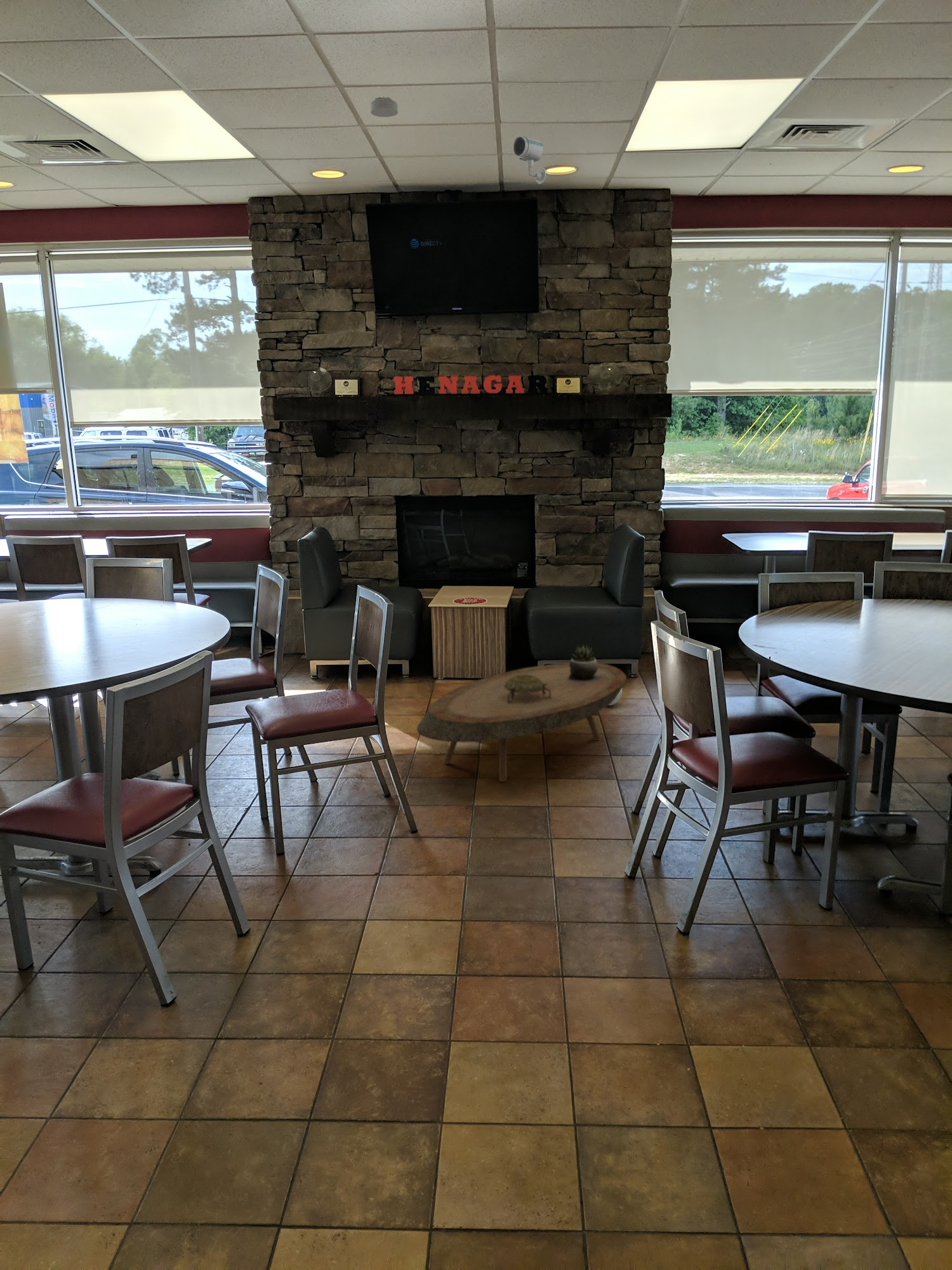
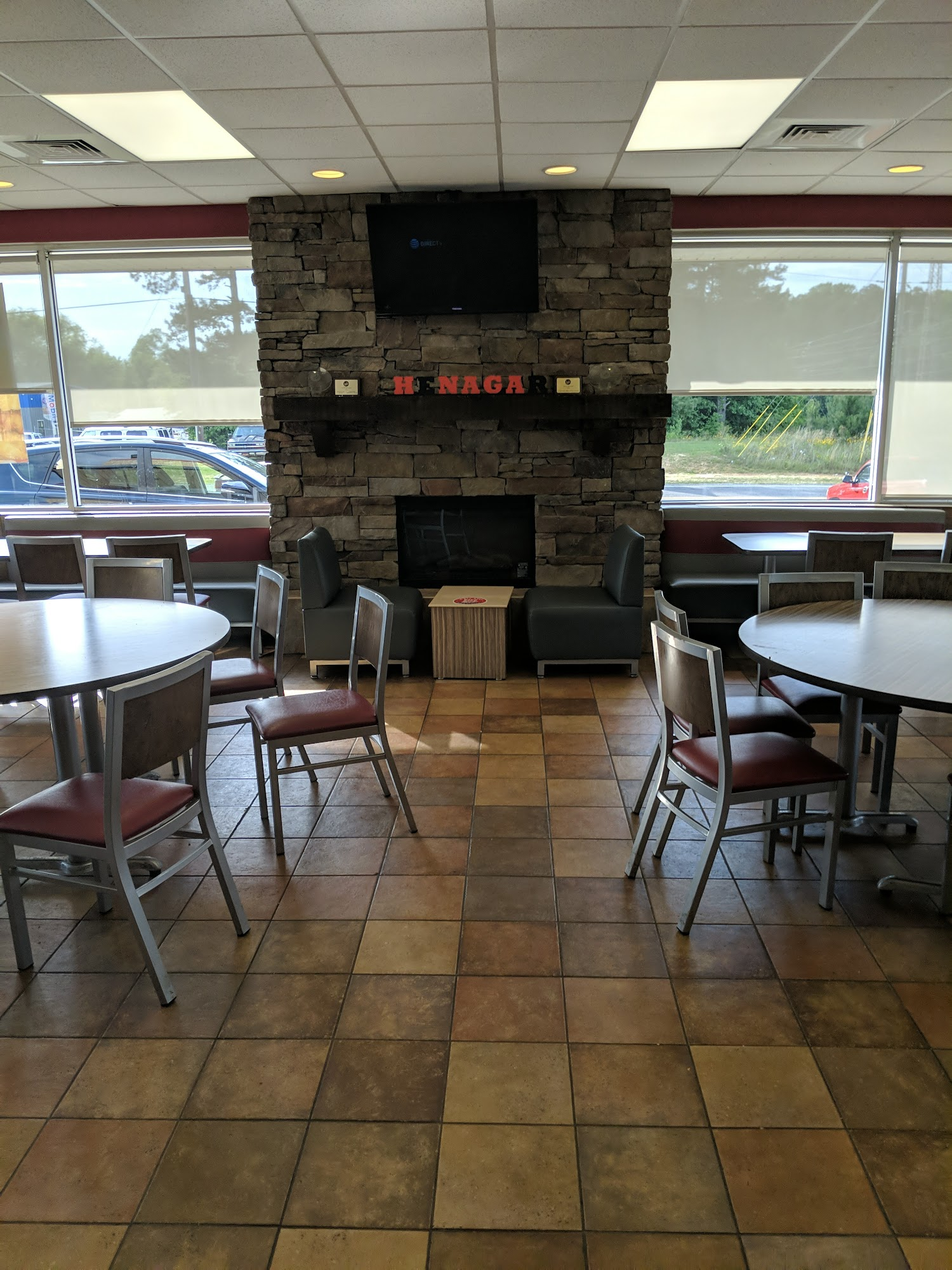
- security camera (529, 159)
- coffee table (530, 720)
- decorative ball (616, 697)
- smoke detector (384, 105)
- succulent plant (585, 661)
- decorative bowl (527, 686)
